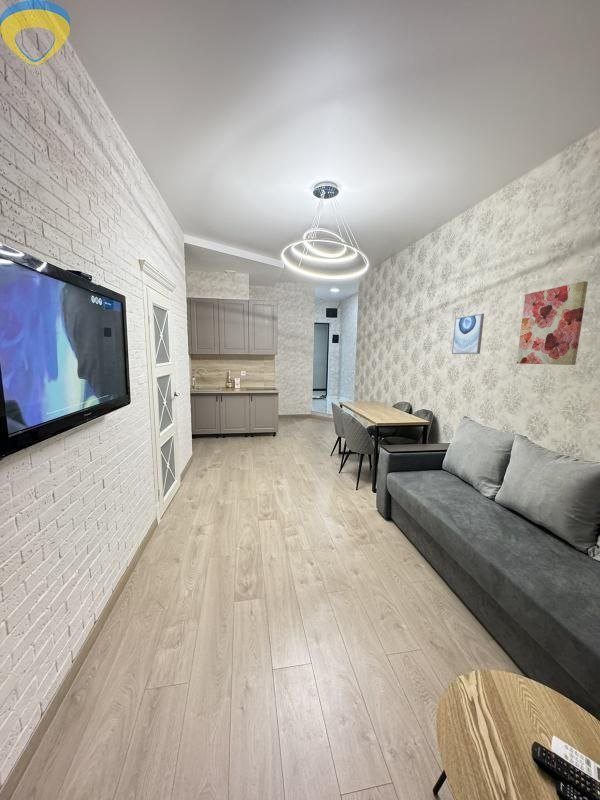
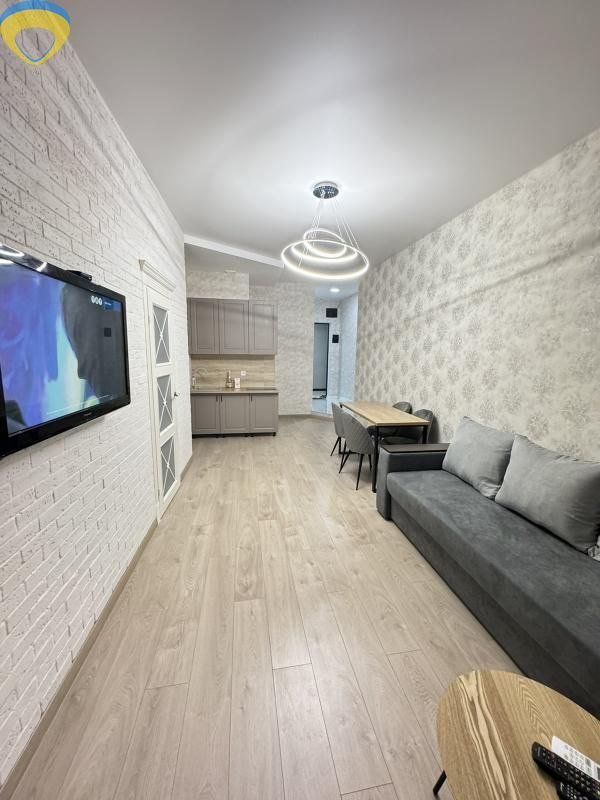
- wall art (466, 335)
- wall art (548, 327)
